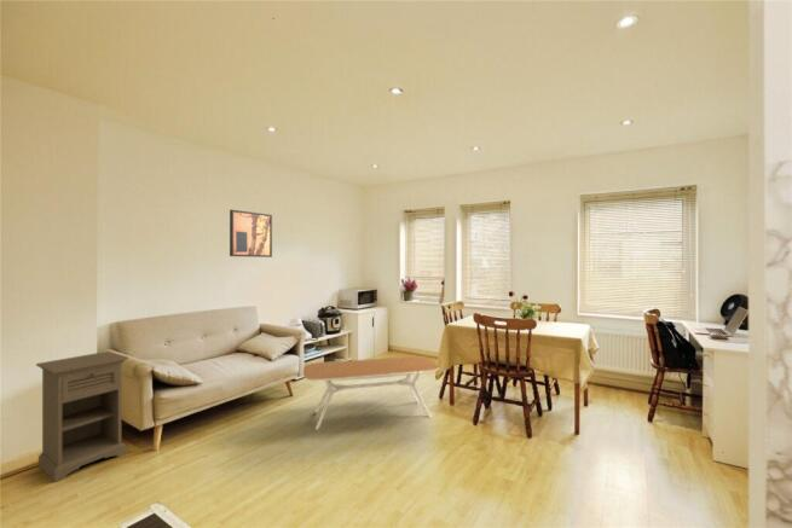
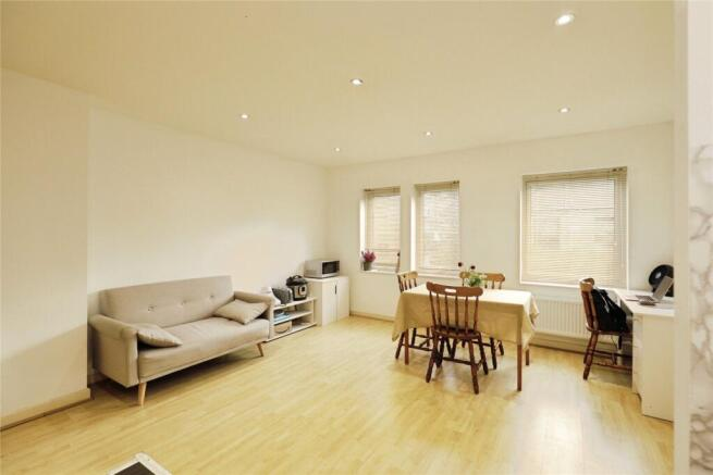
- coffee table (371, 385)
- nightstand (83, 410)
- wall art (252, 234)
